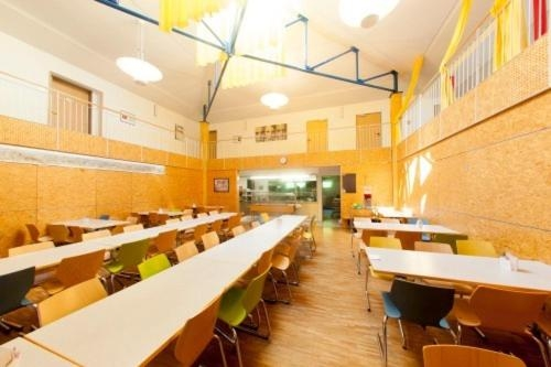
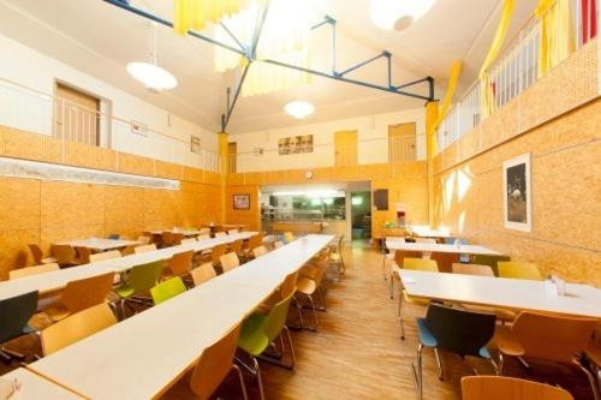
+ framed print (516, 193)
